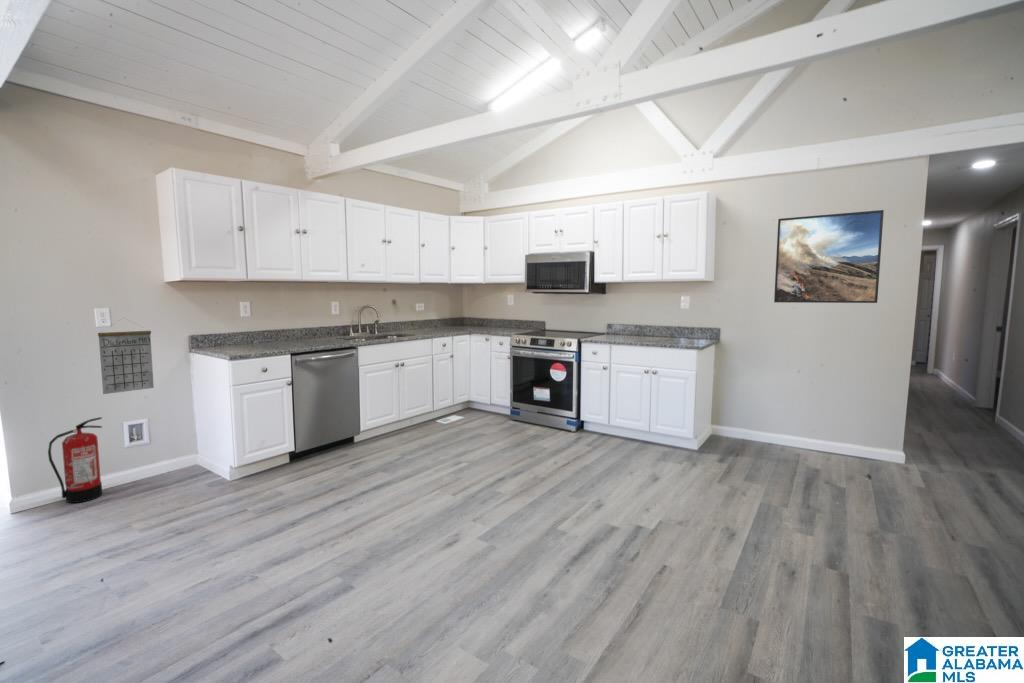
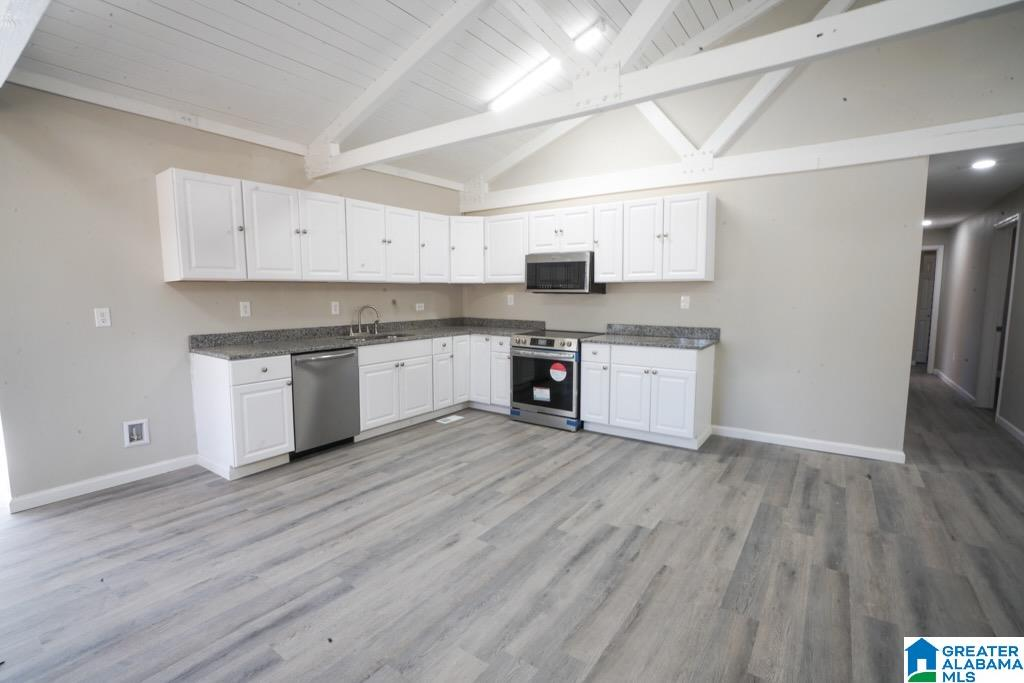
- fire extinguisher (77, 460)
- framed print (825, 259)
- calendar (126, 354)
